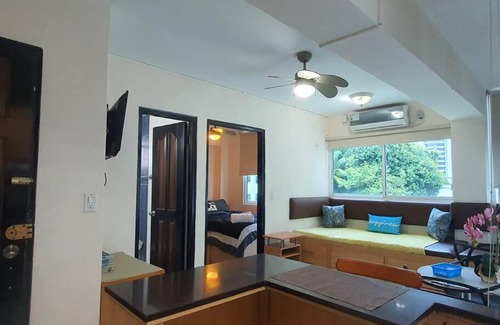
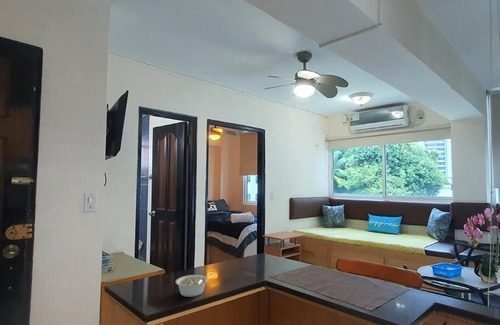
+ legume (192, 284)
